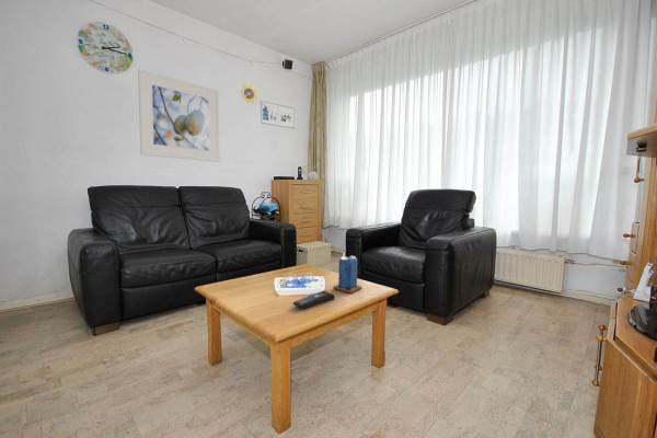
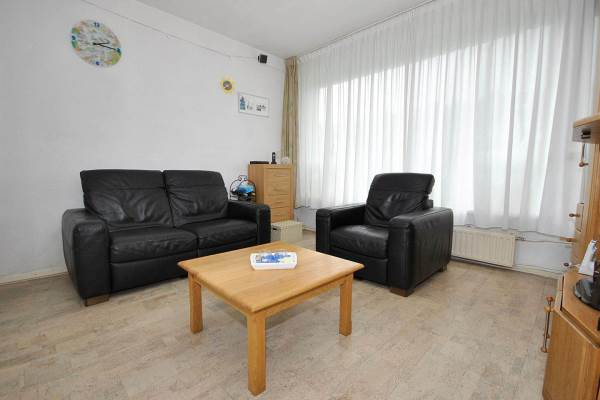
- remote control (314, 299)
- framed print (182, 119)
- candle (347, 270)
